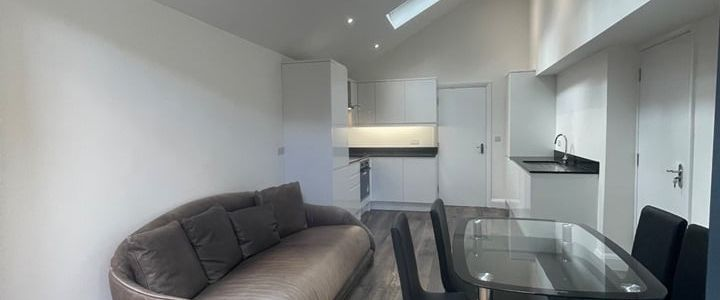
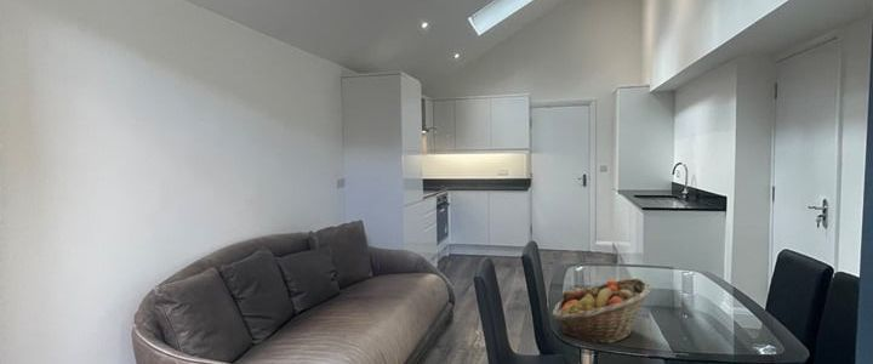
+ fruit basket (600, 306)
